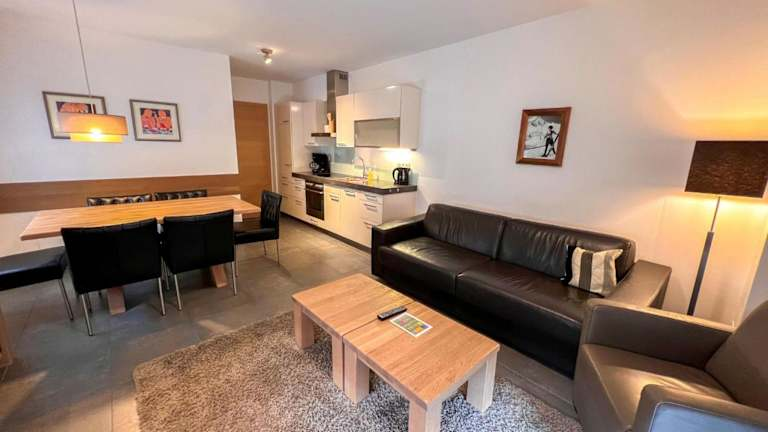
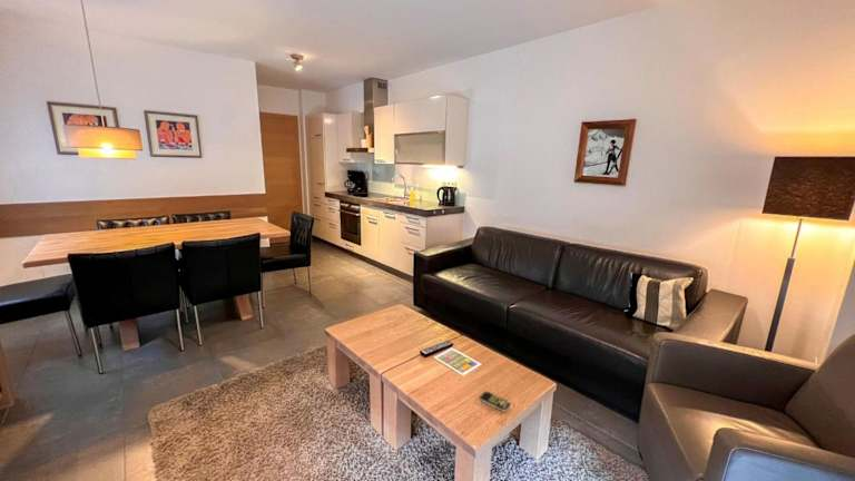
+ remote control (494, 401)
